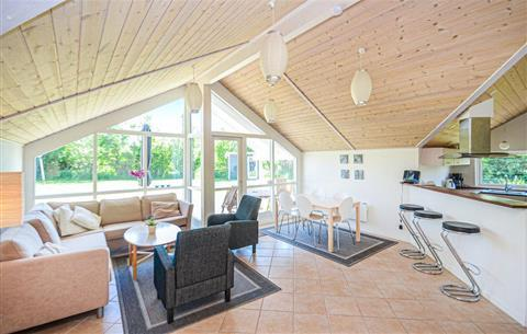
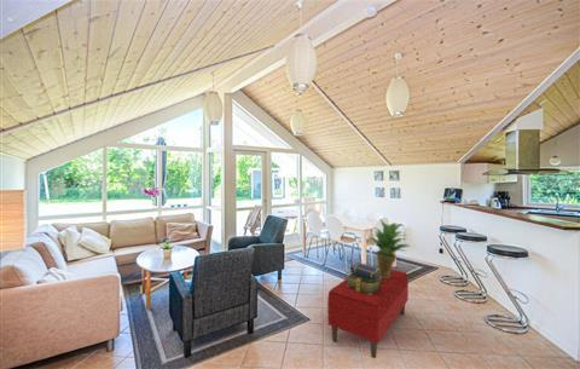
+ potted plant (383, 248)
+ stack of books (365, 276)
+ bench (371, 302)
